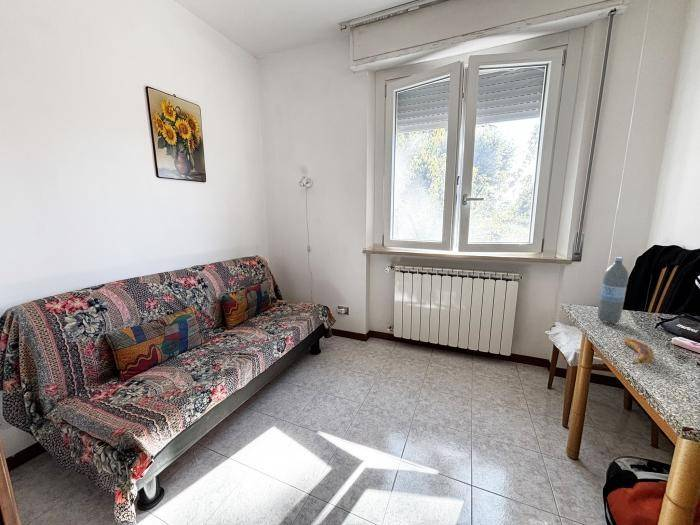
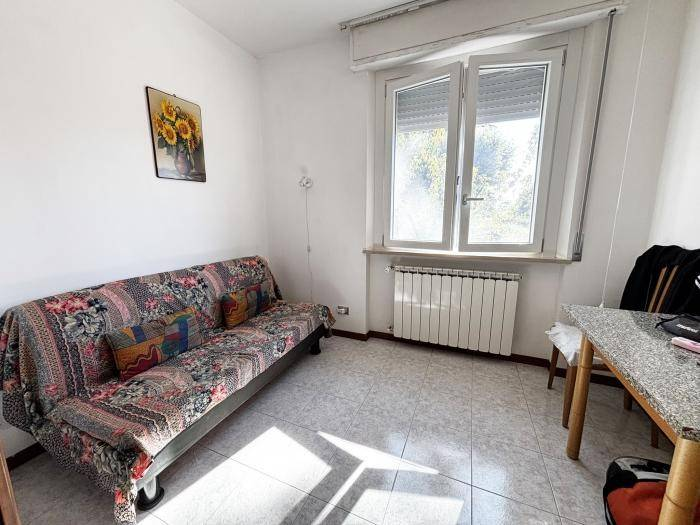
- banana (637, 348)
- water bottle (613, 290)
